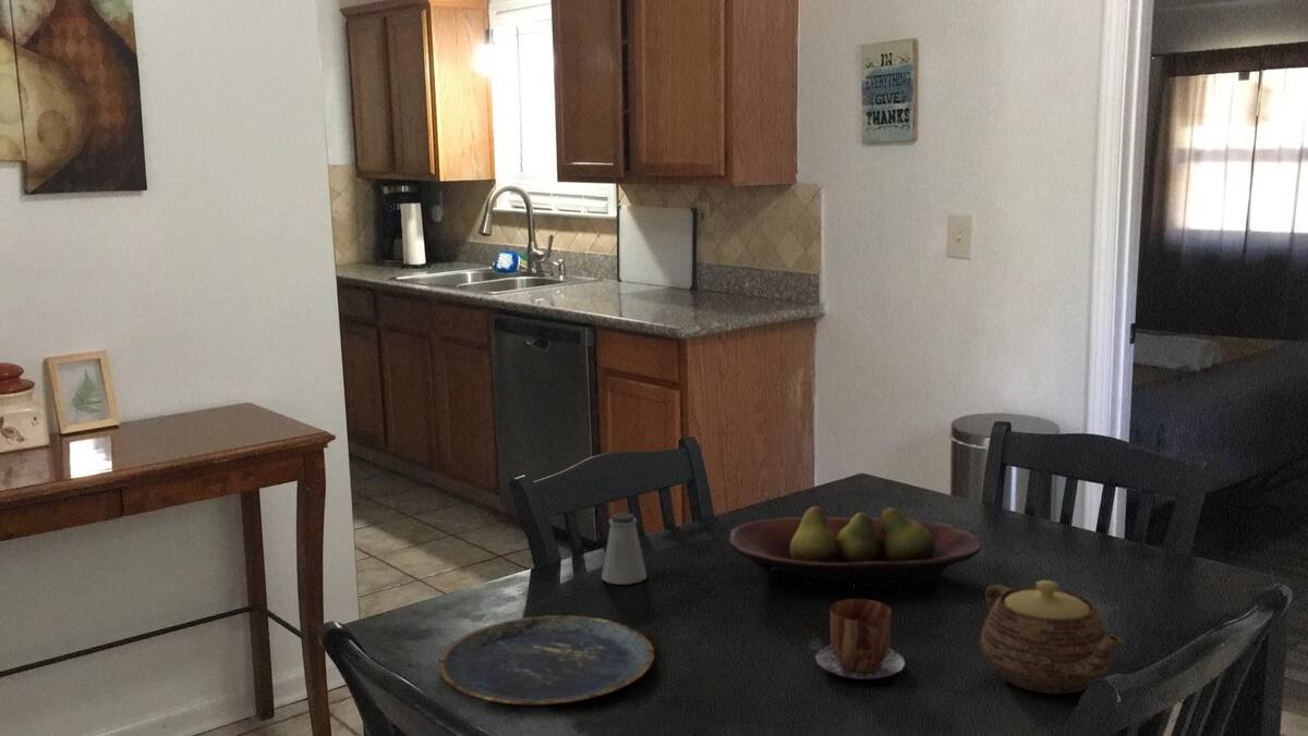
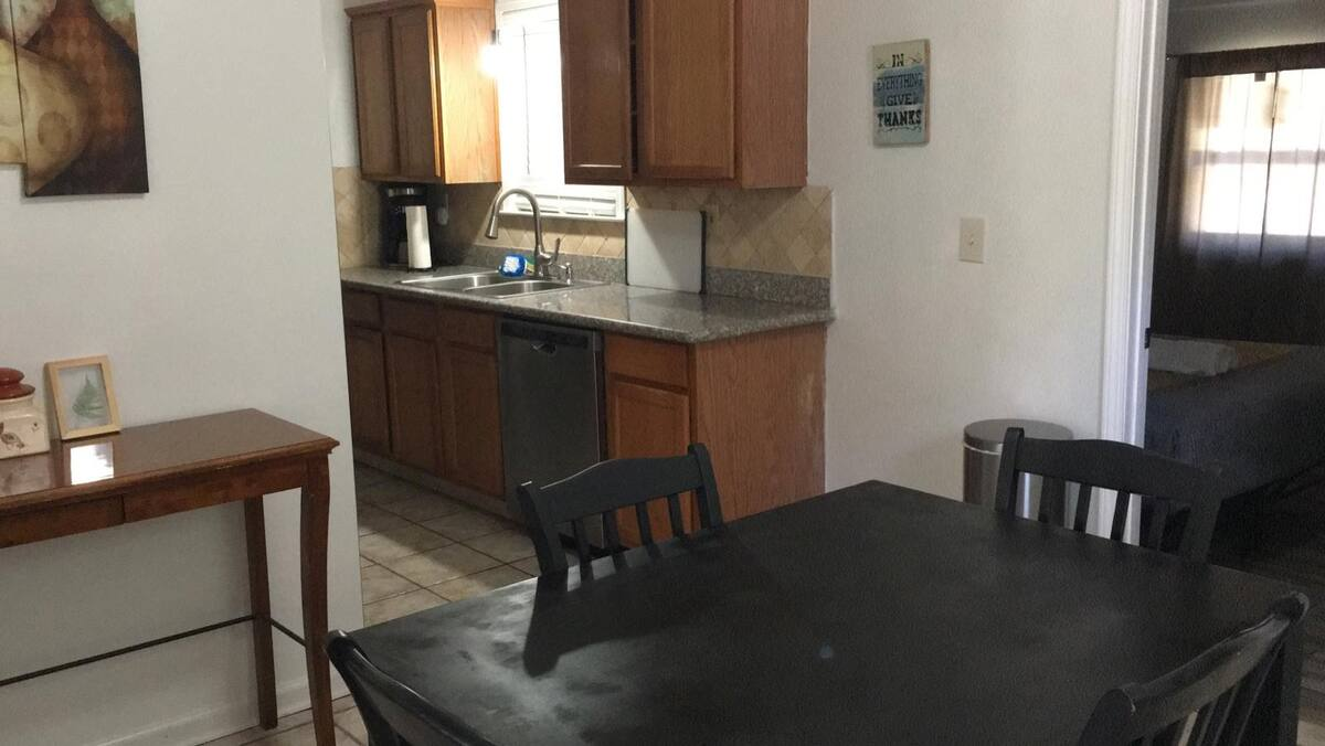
- fruit bowl (851, 541)
- teapot (1050, 631)
- saltshaker (622, 545)
- plate (547, 660)
- mug (860, 639)
